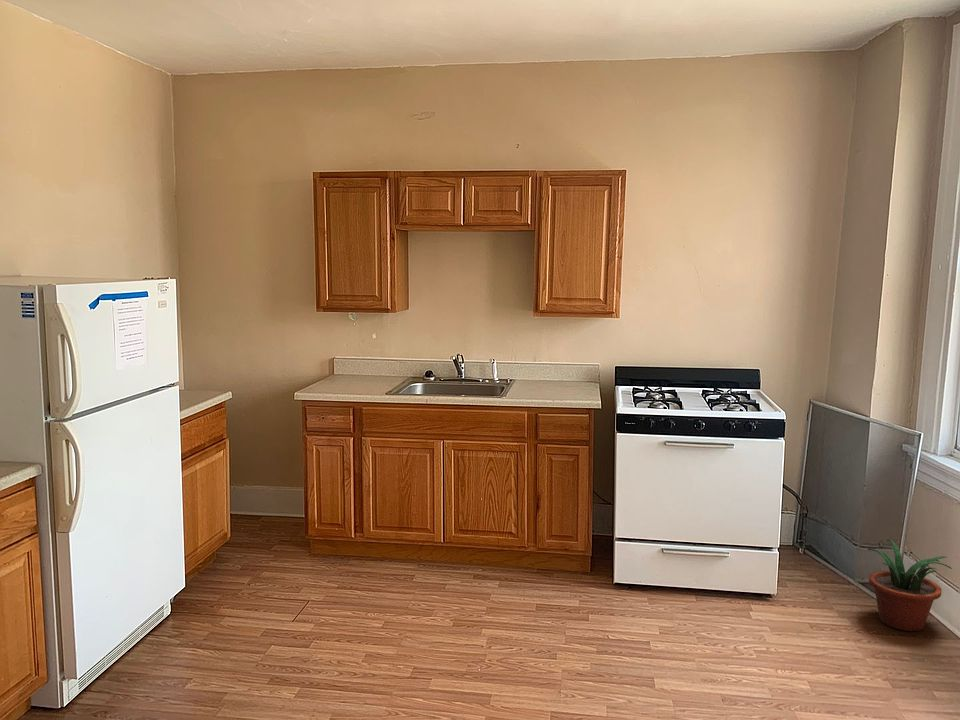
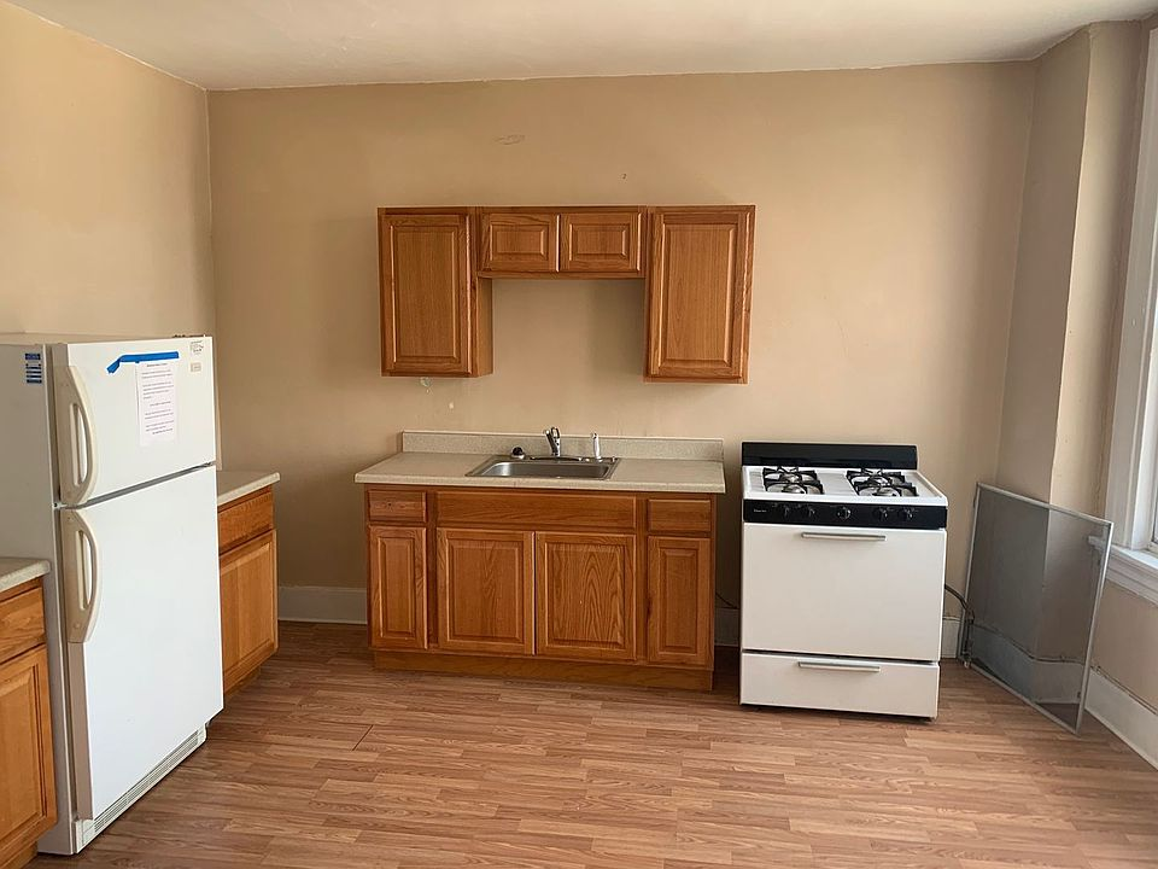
- potted plant (908, 586)
